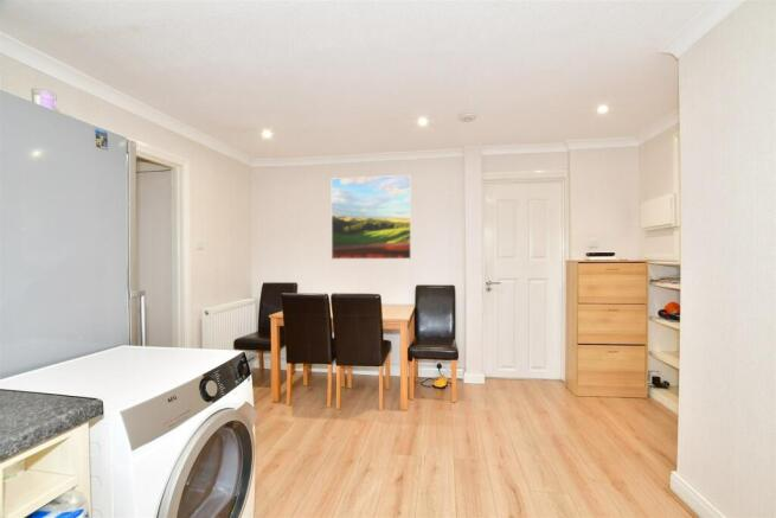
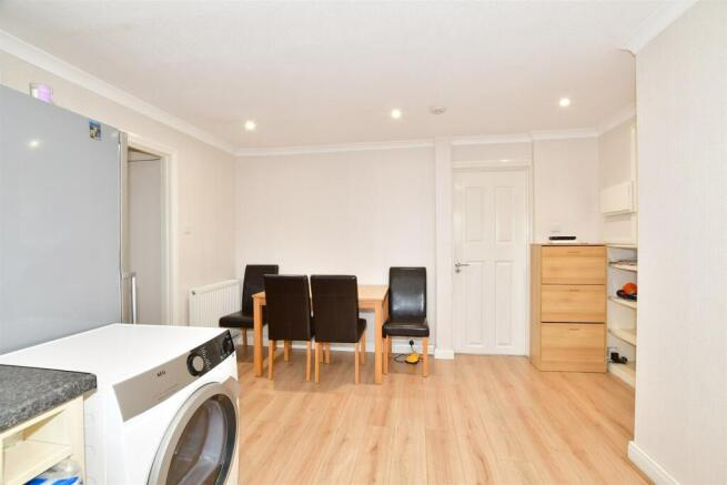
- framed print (370, 218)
